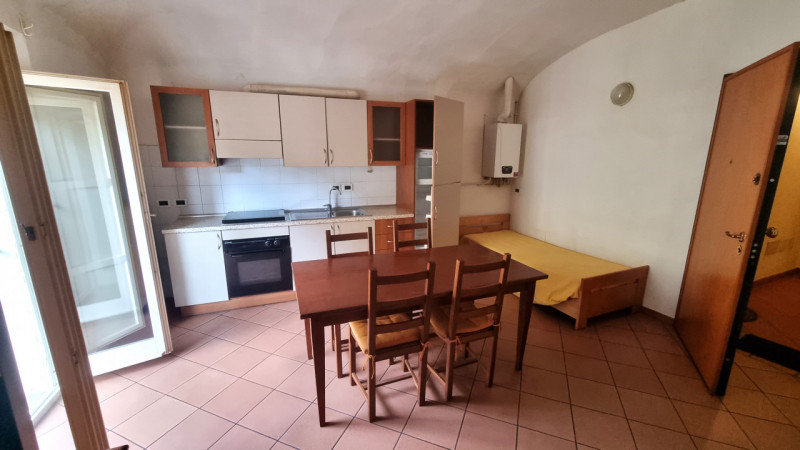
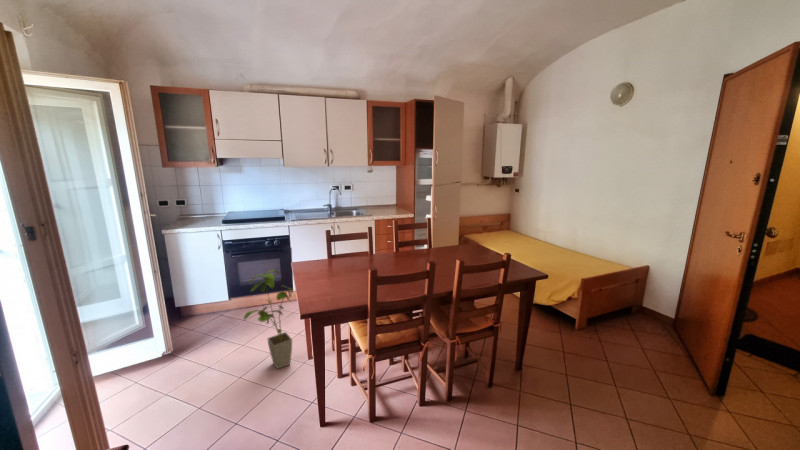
+ house plant (270, 319)
